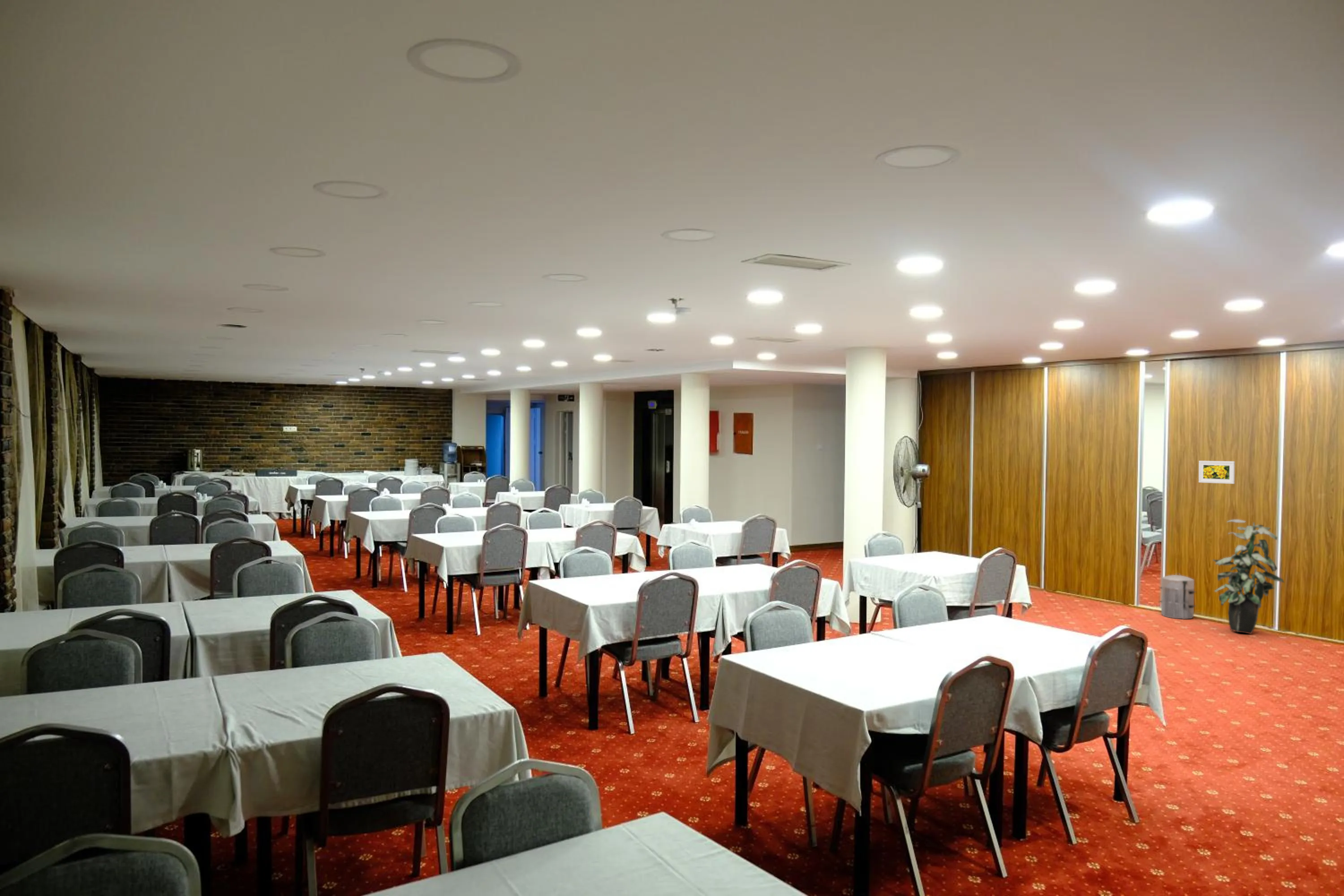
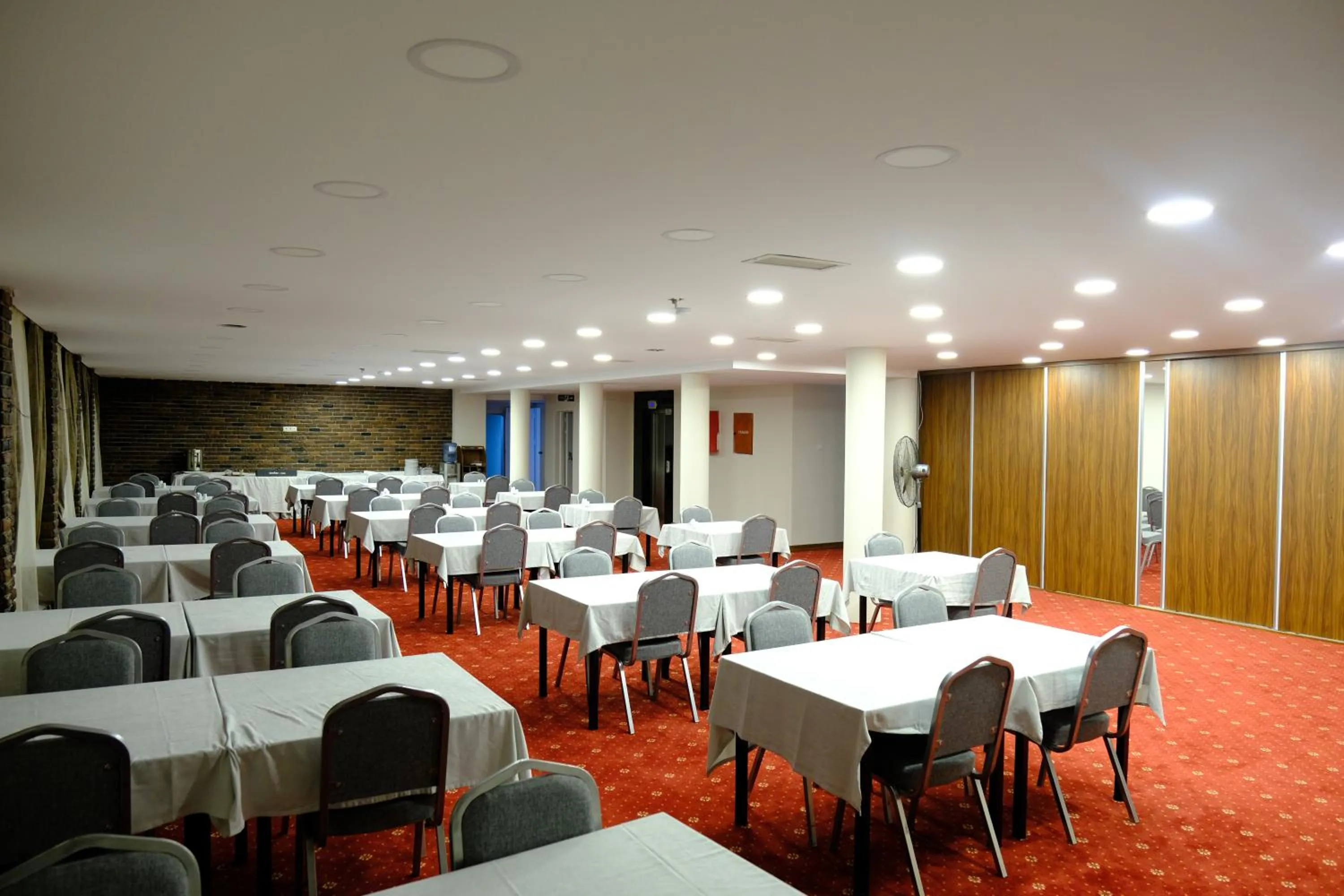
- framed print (1216, 472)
- waste bin (1177, 594)
- indoor plant (1244, 576)
